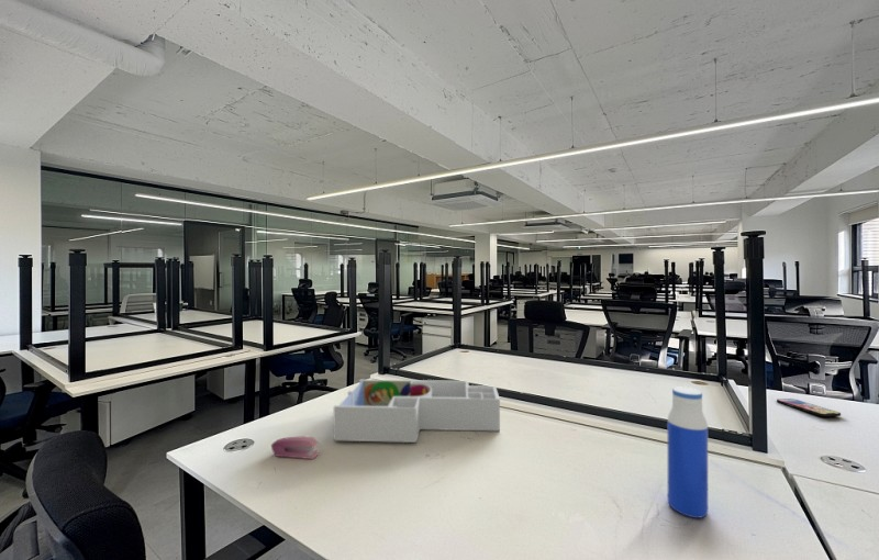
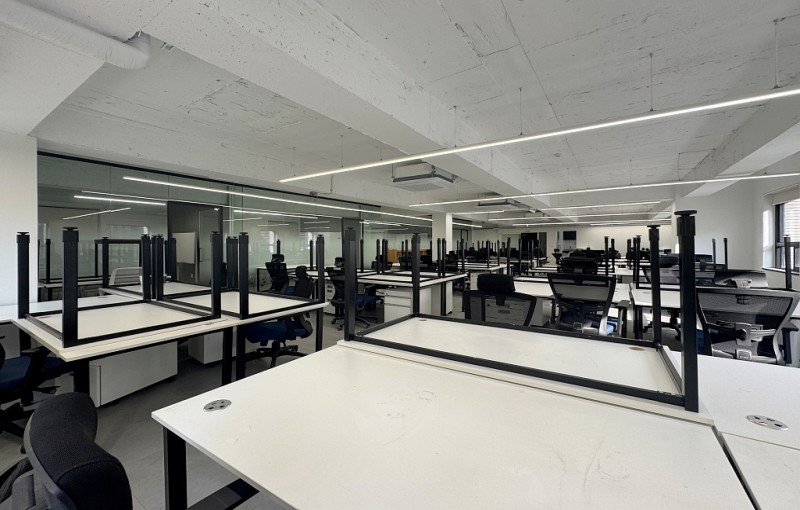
- desk organizer (422, 407)
- stapler (294, 446)
- water bottle (687, 449)
- smartphone (806, 406)
